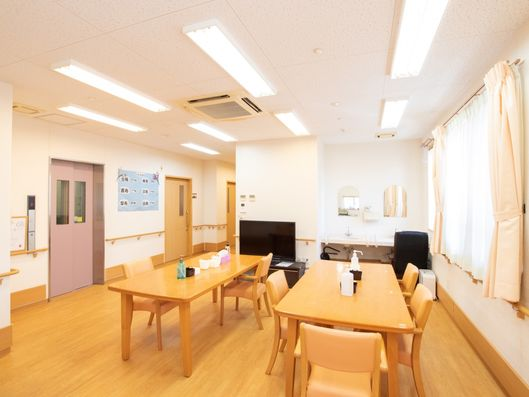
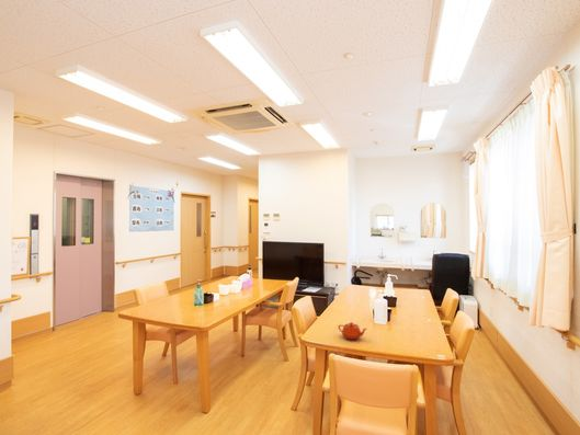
+ teapot (352, 330)
